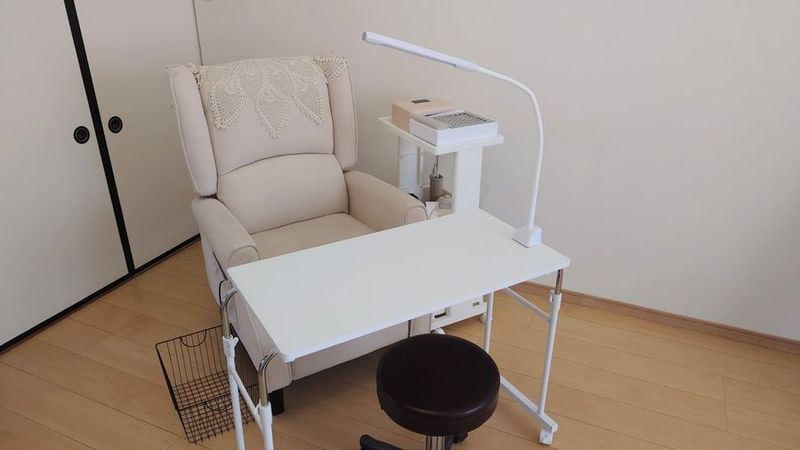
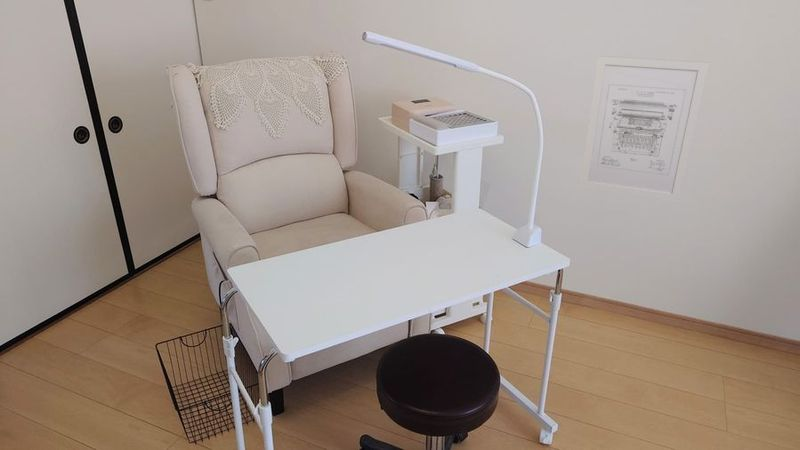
+ wall art (639, 129)
